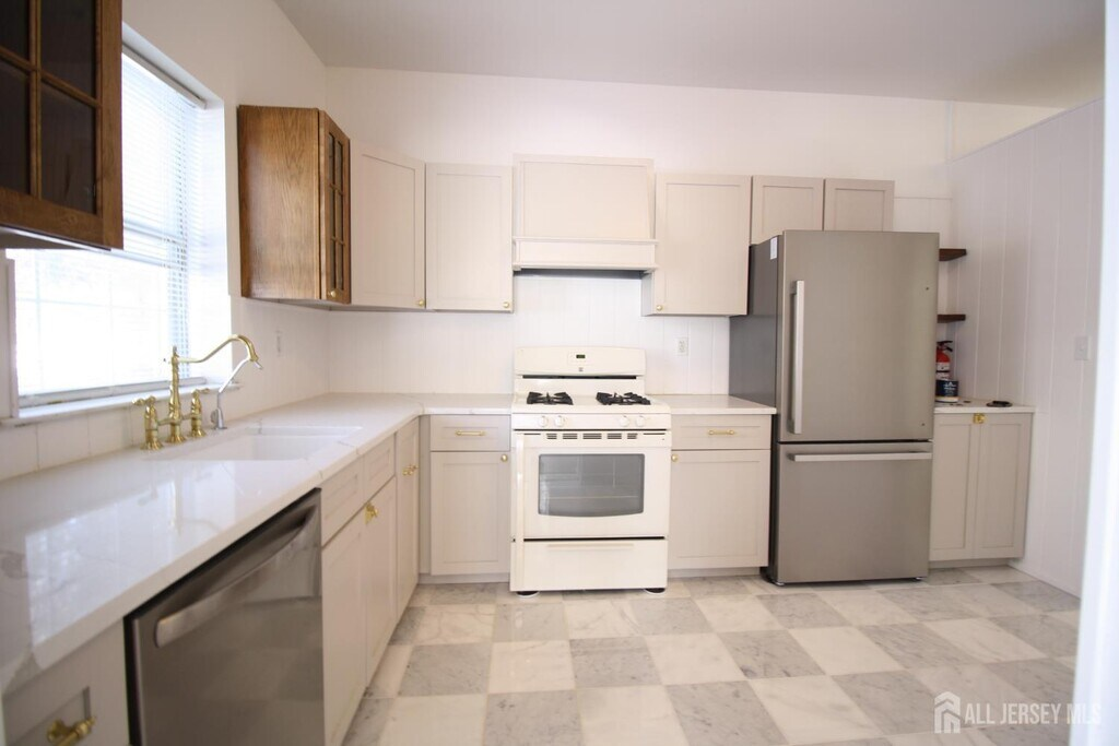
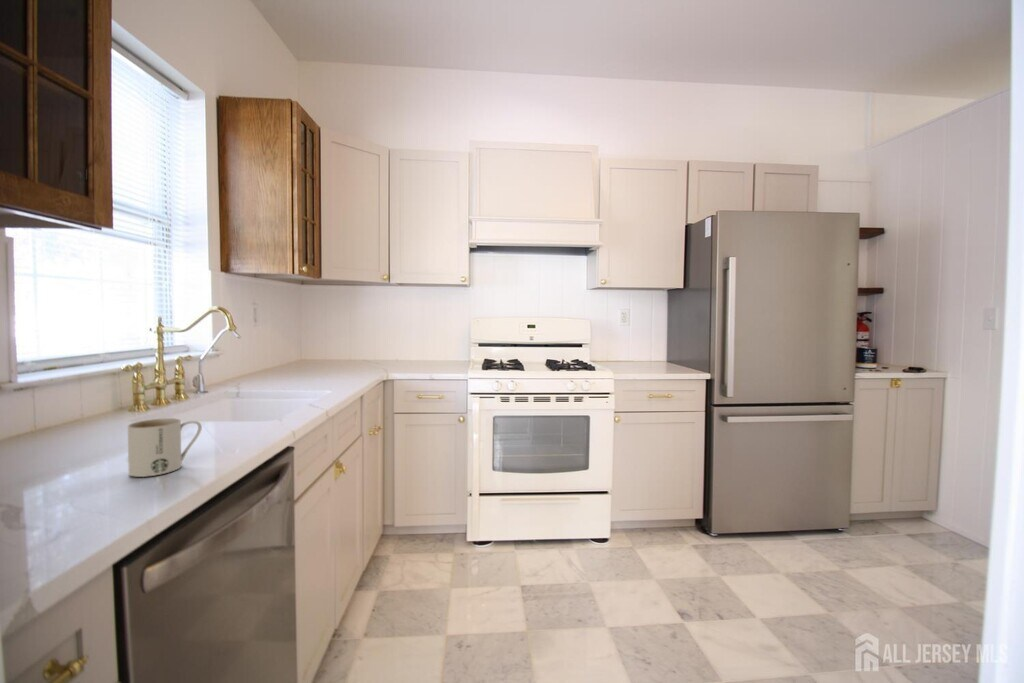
+ mug (166, 444)
